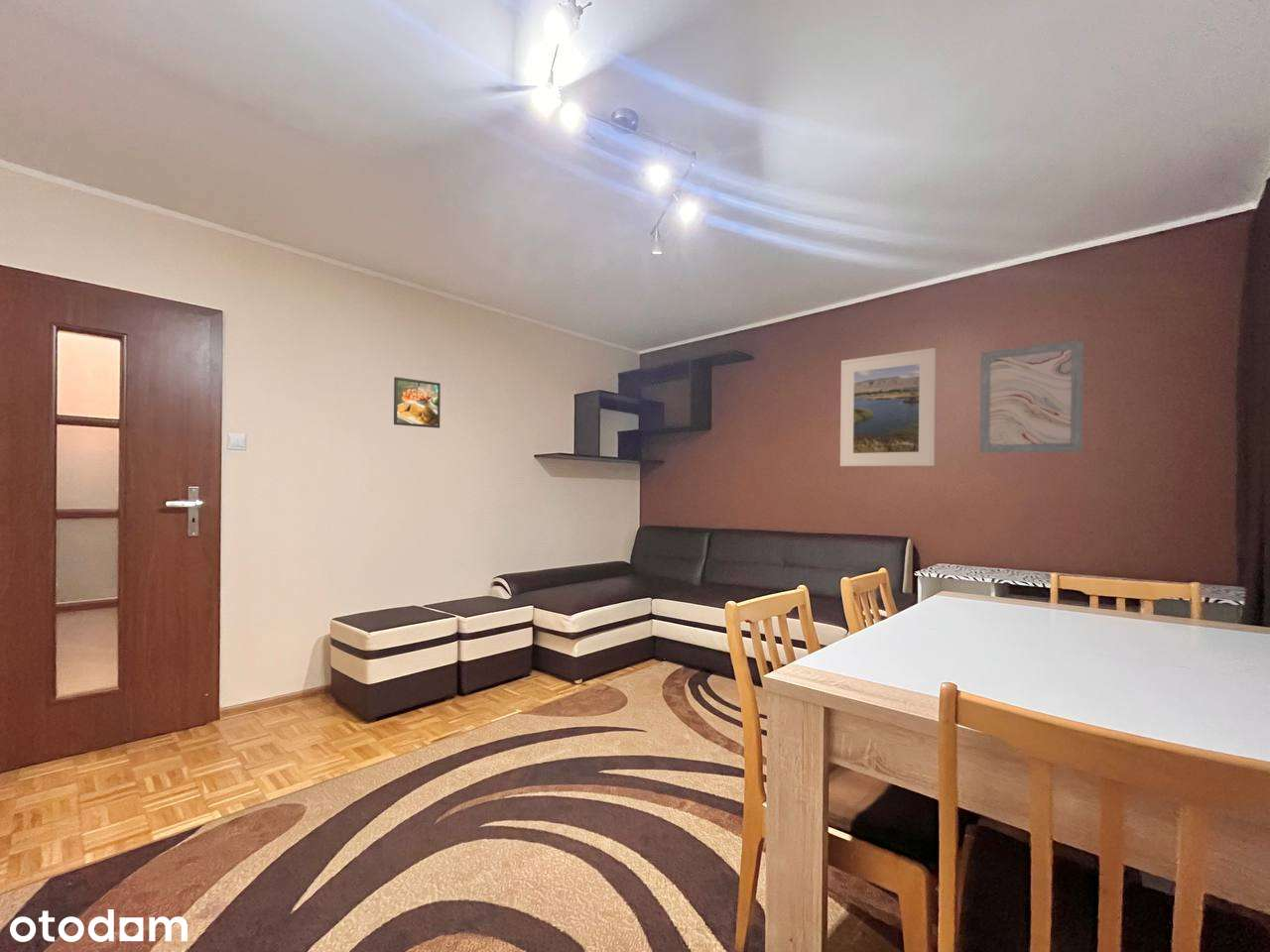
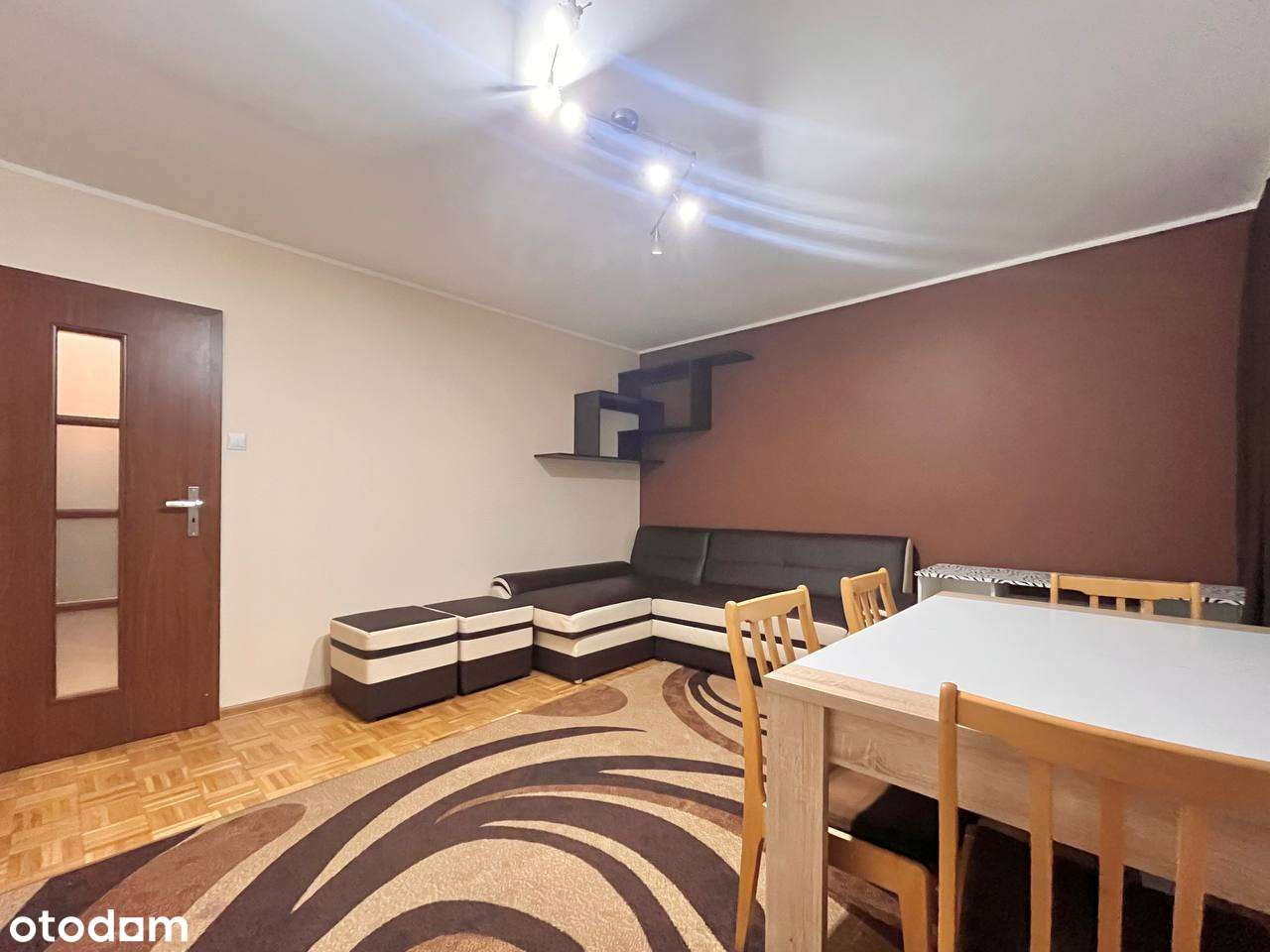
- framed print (417, 403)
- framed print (885, 410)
- wall art (1029, 399)
